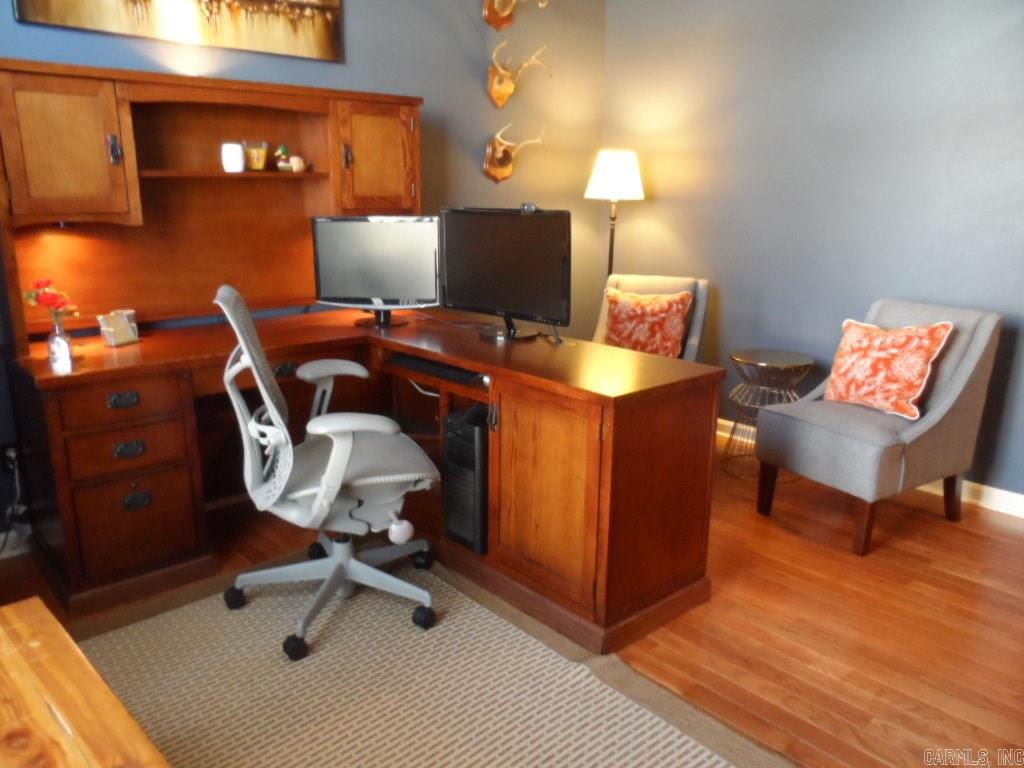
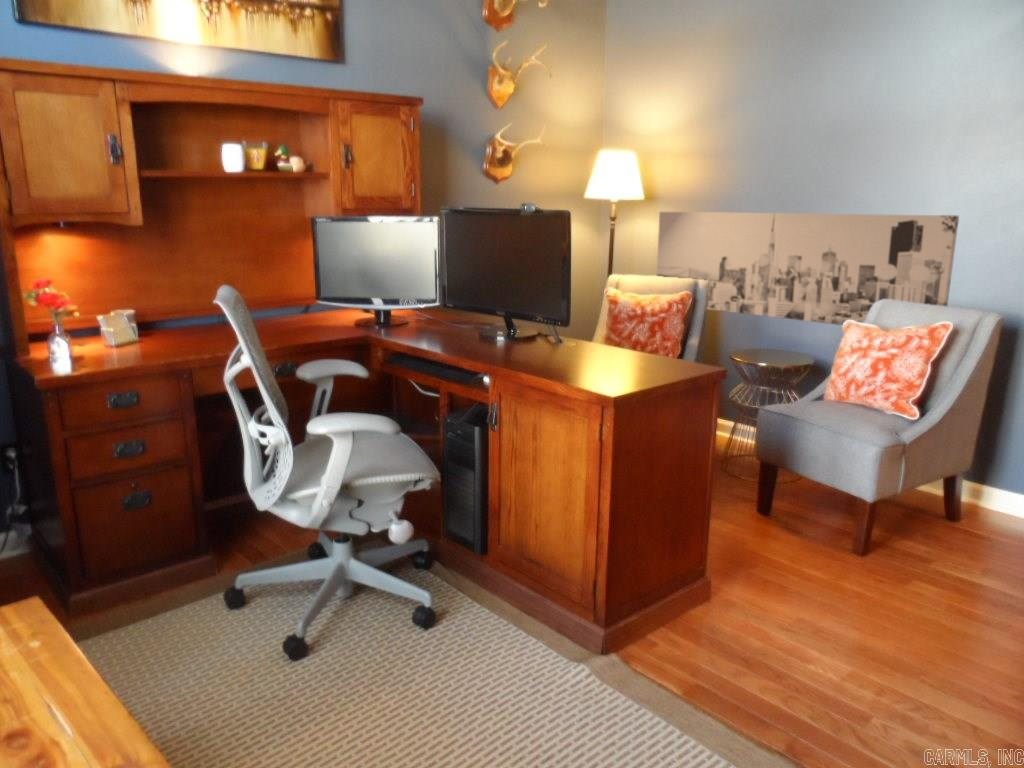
+ wall art (783, 266)
